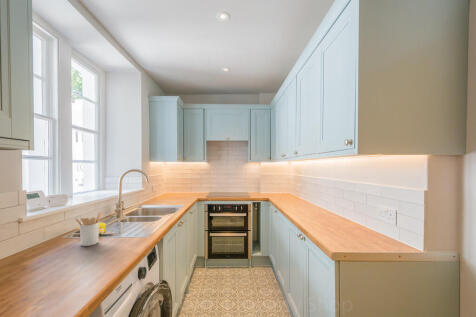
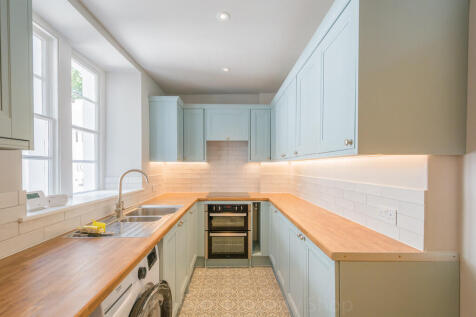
- utensil holder (89, 229)
